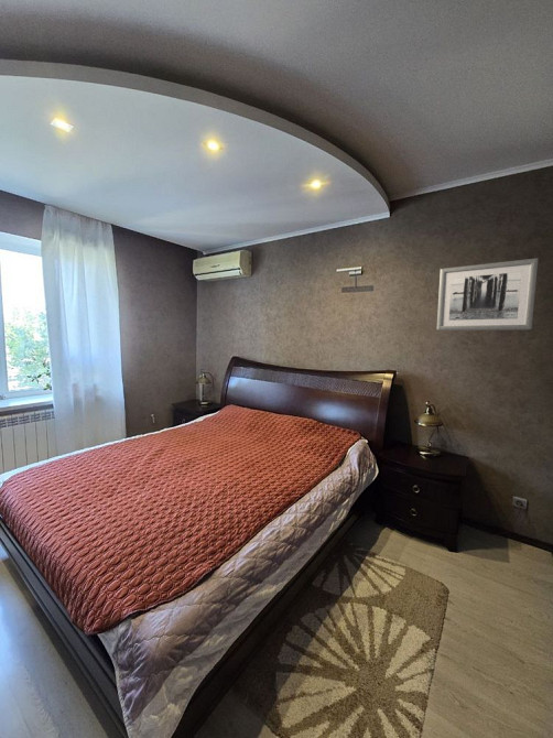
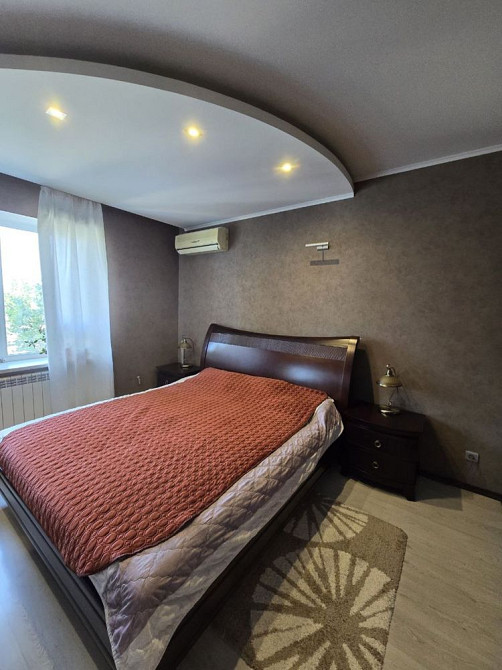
- wall art (482, 297)
